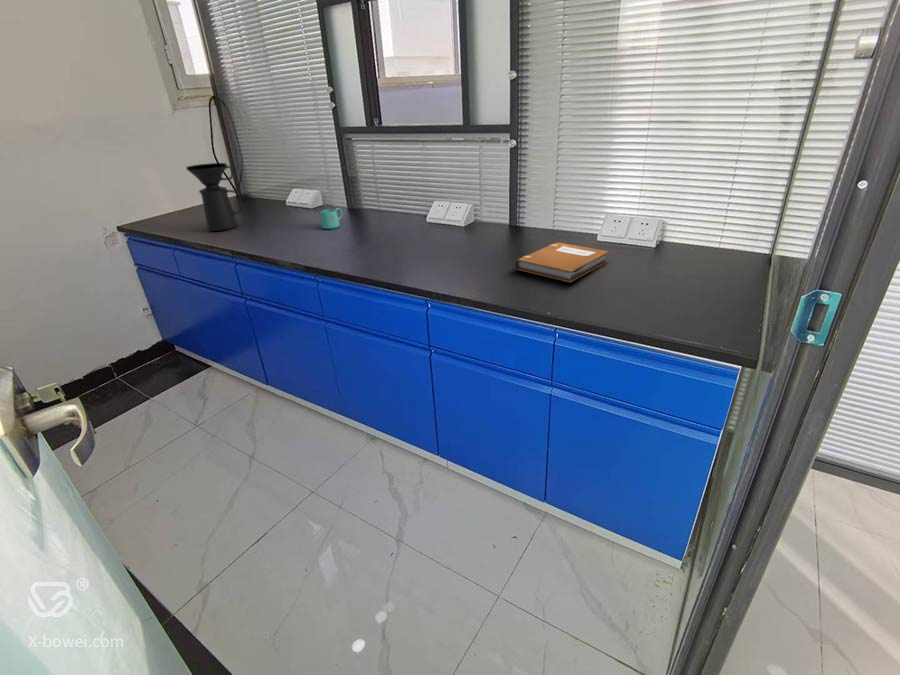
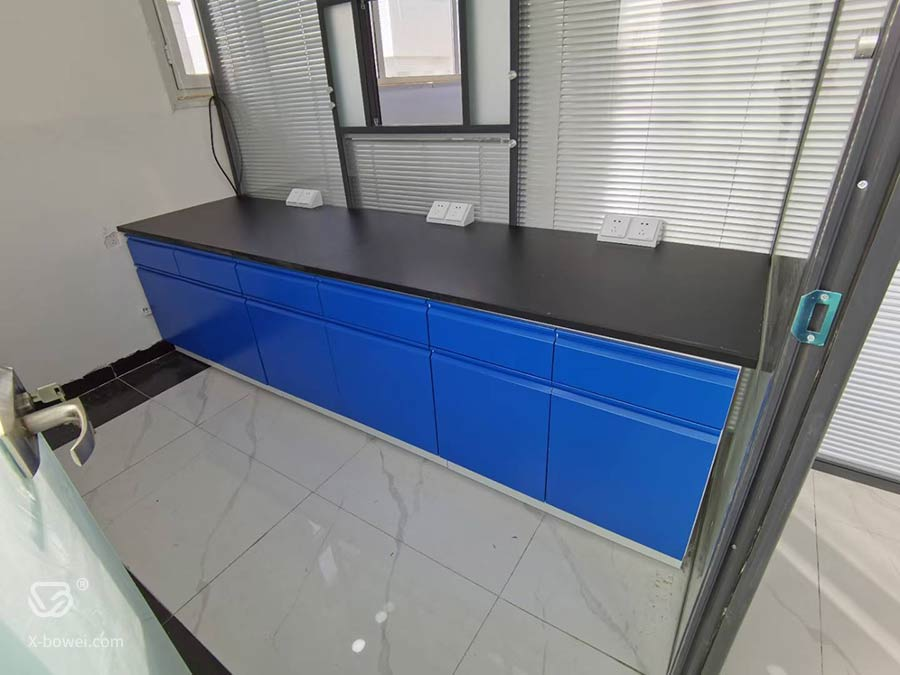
- notebook (562, 259)
- mug (333, 217)
- coffee maker (215, 197)
